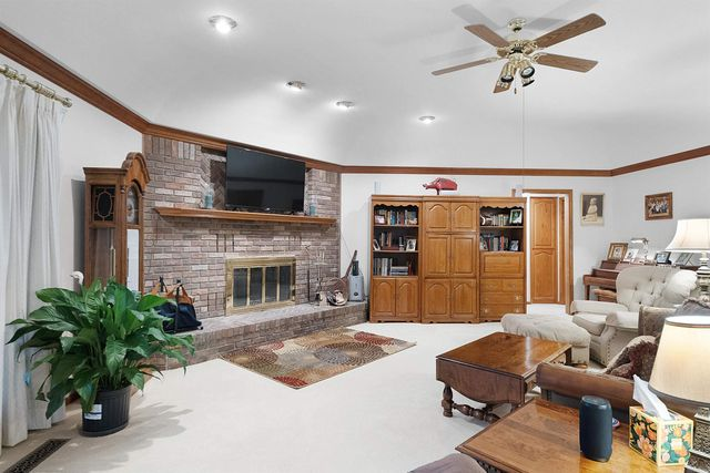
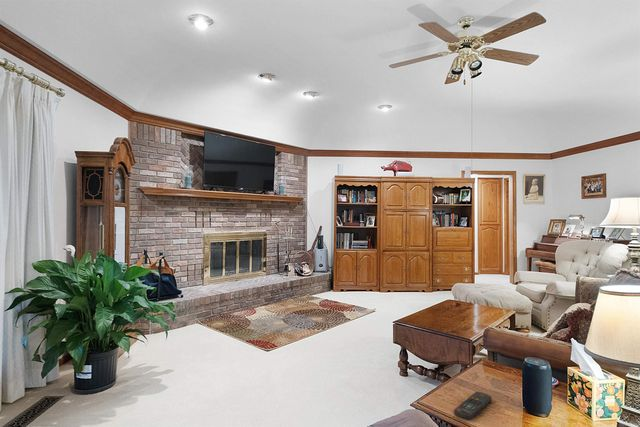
+ remote control (473, 404)
